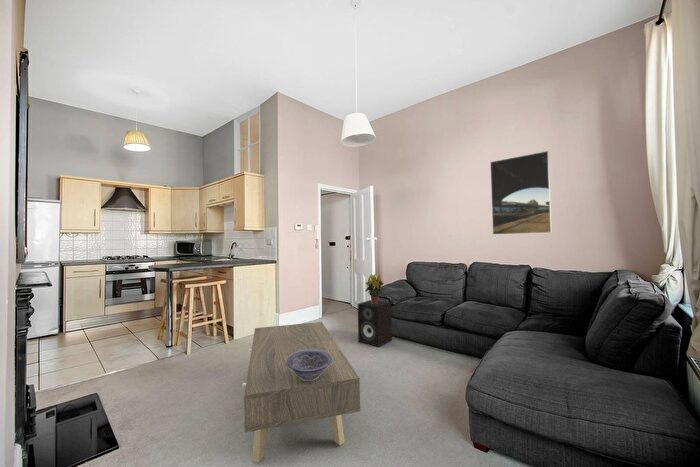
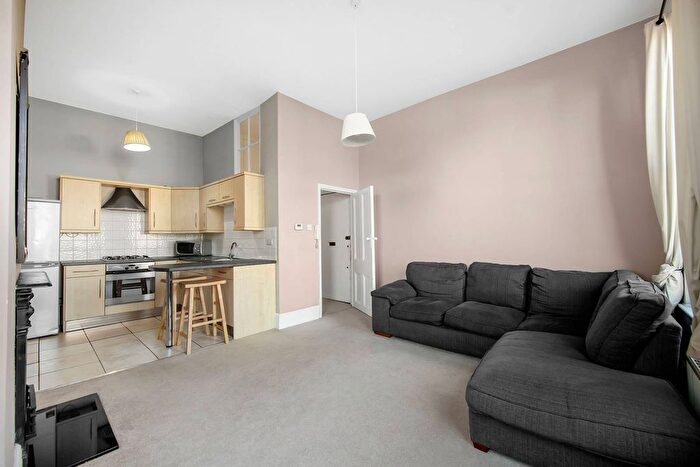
- speaker (375, 322)
- potted plant (374, 288)
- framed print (519, 195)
- coffee table (293, 378)
- decorative bowl (309, 367)
